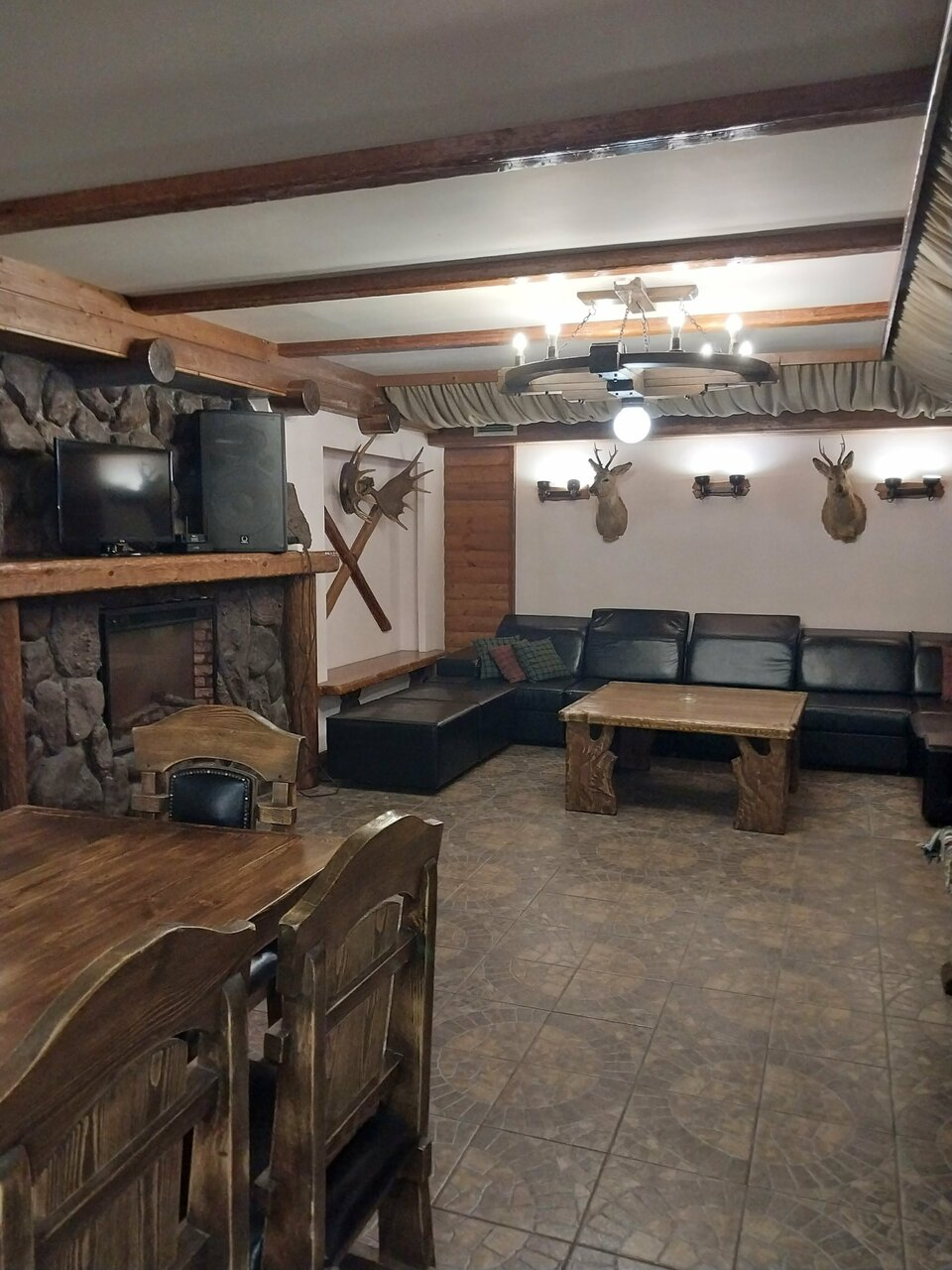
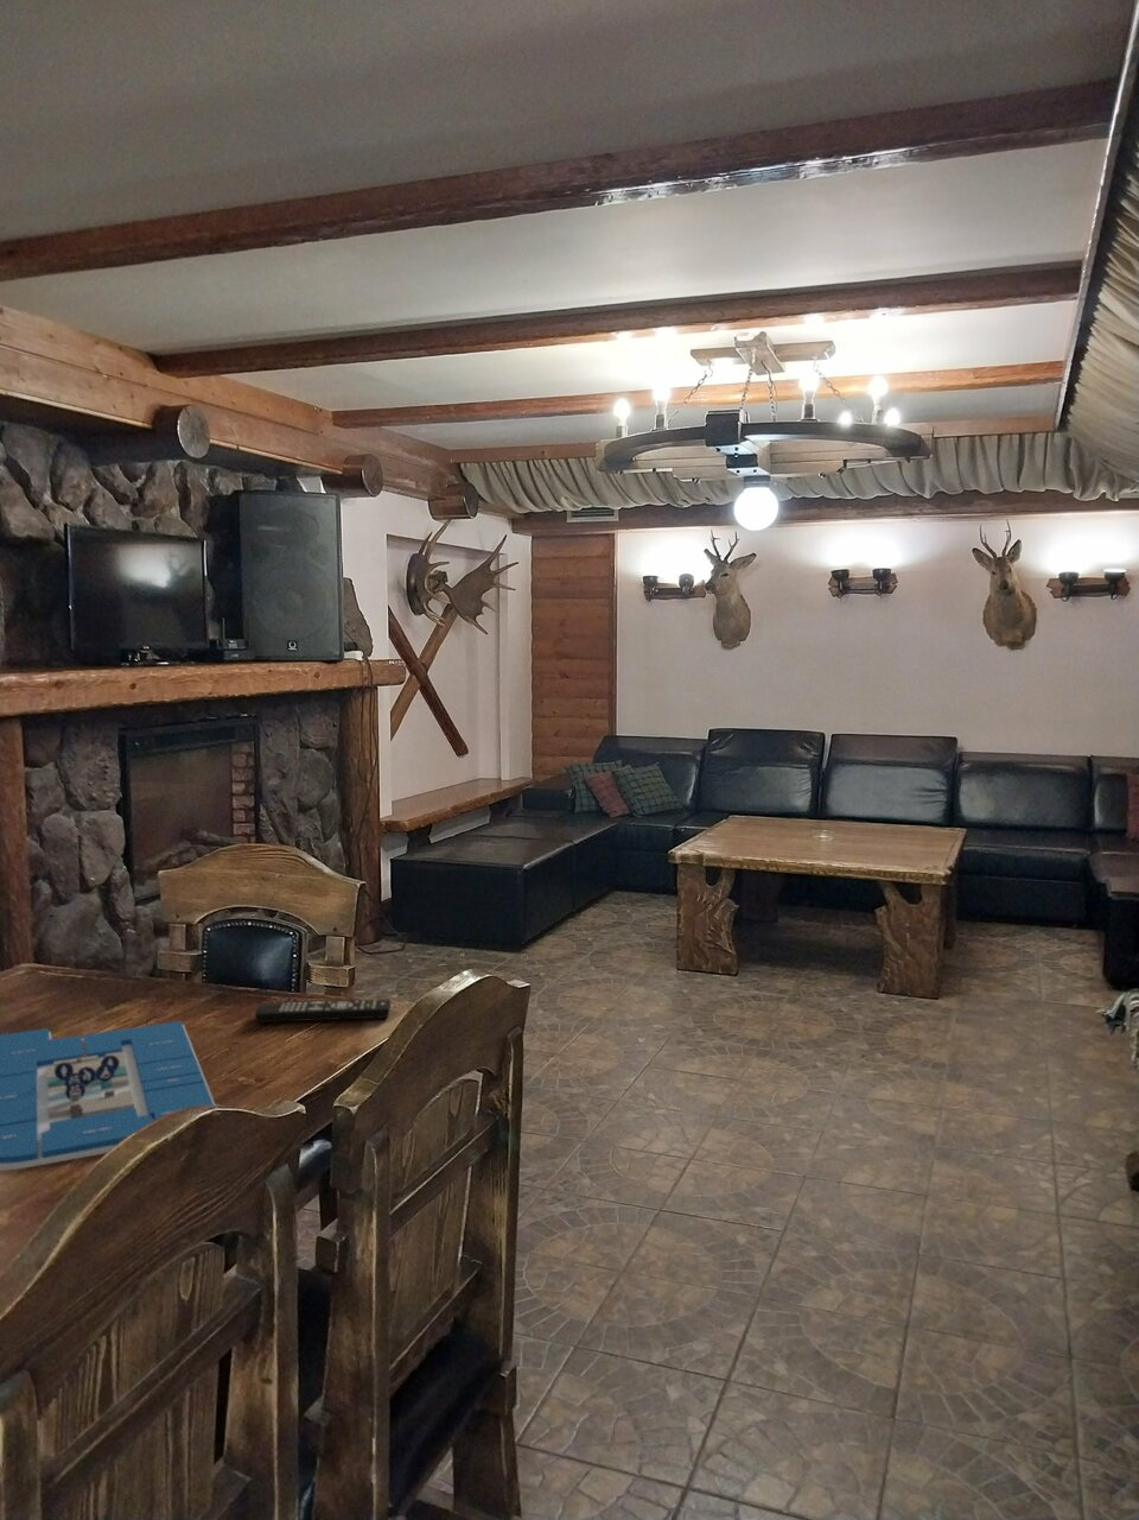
+ remote control (324, 1010)
+ board game (86, 1071)
